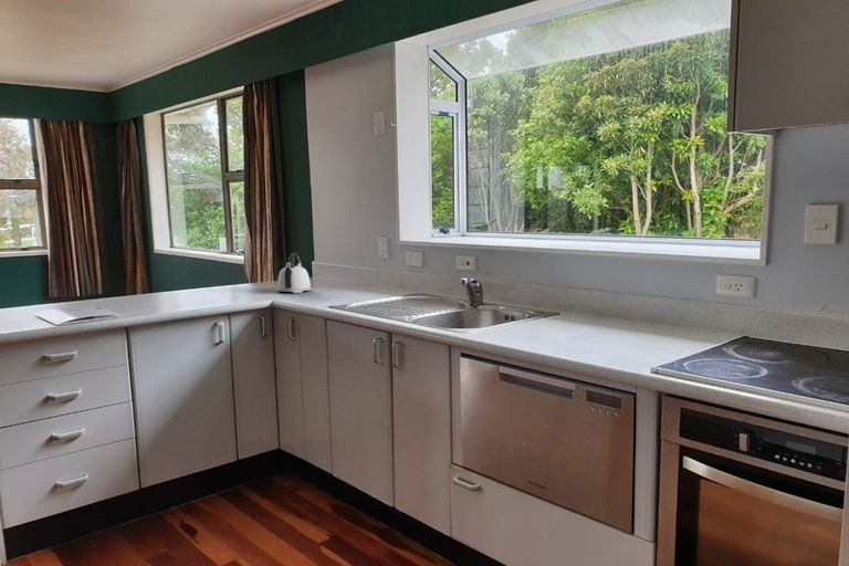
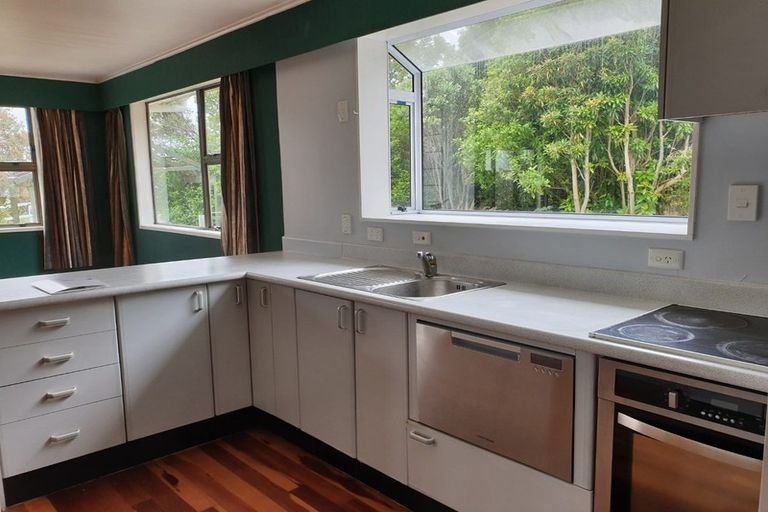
- kettle (293, 272)
